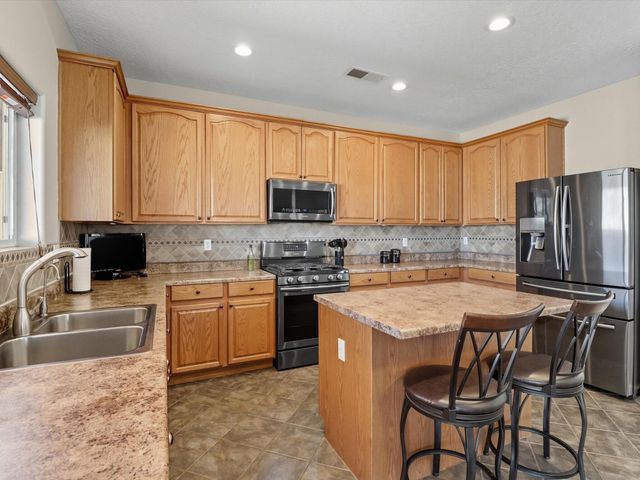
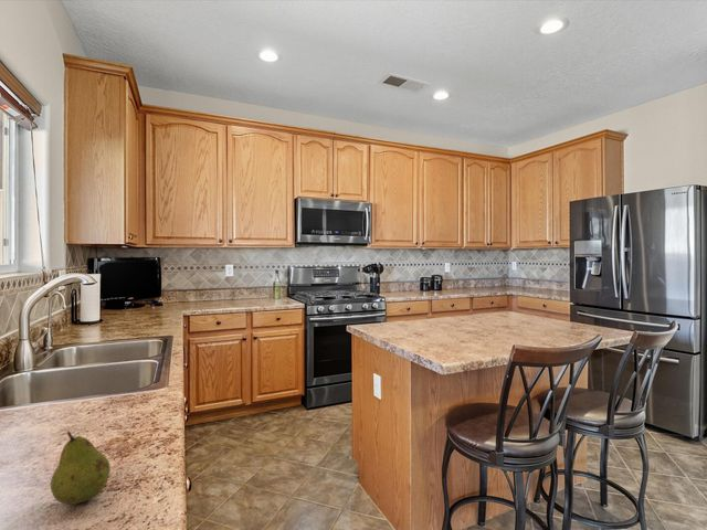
+ fruit (82, 464)
